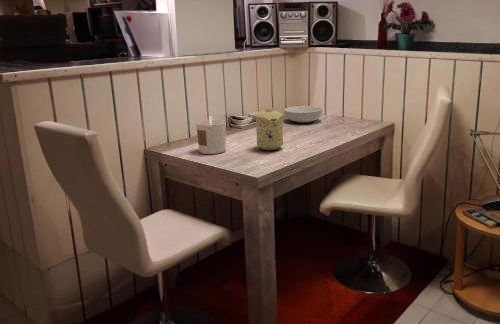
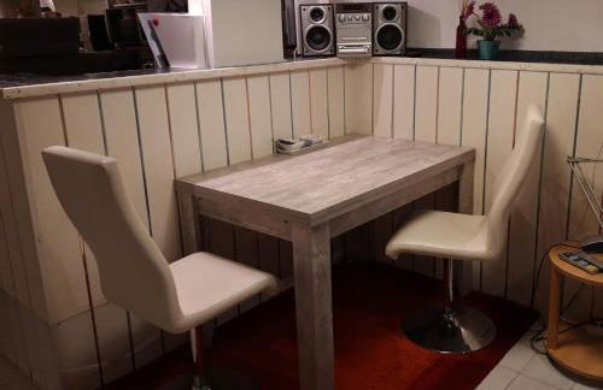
- mug (268, 128)
- serving bowl (303, 115)
- candle (211, 133)
